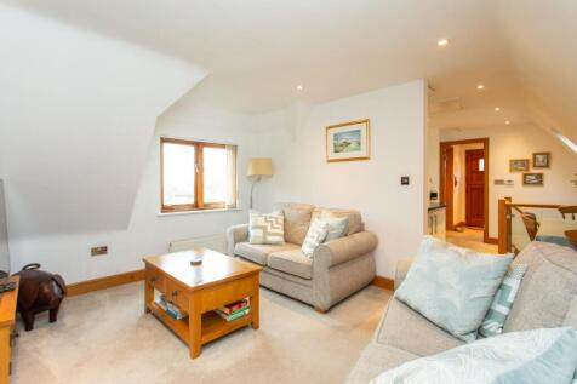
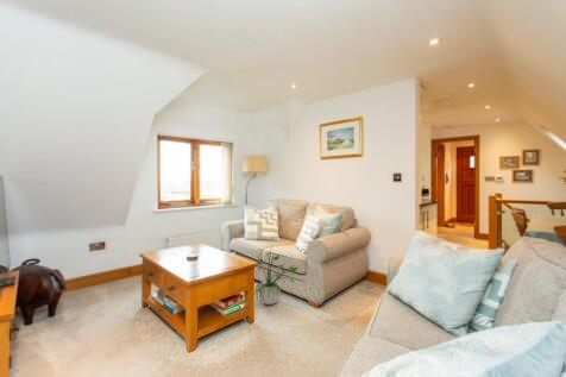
+ potted plant (276, 275)
